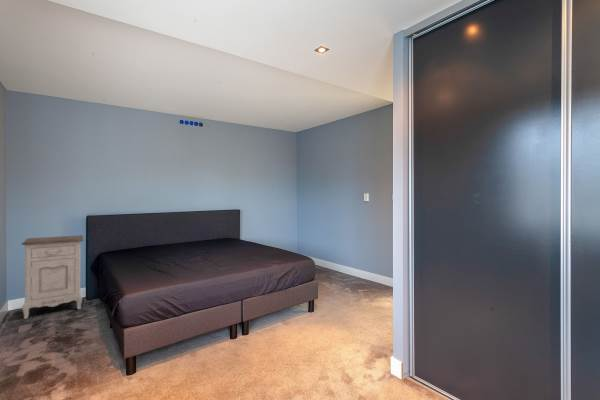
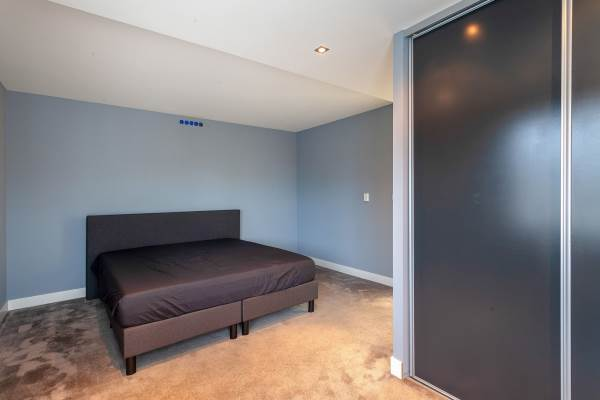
- nightstand (54, 274)
